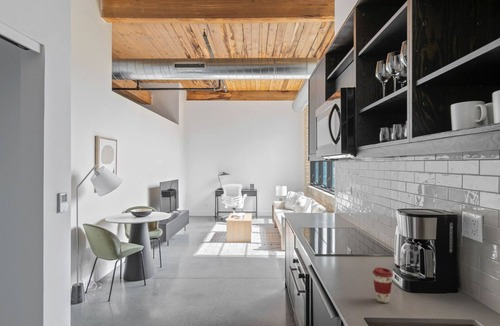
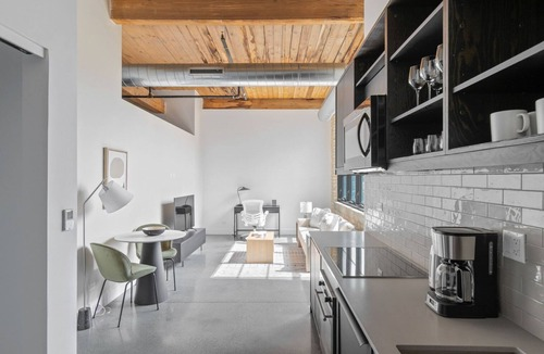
- coffee cup (382, 285)
